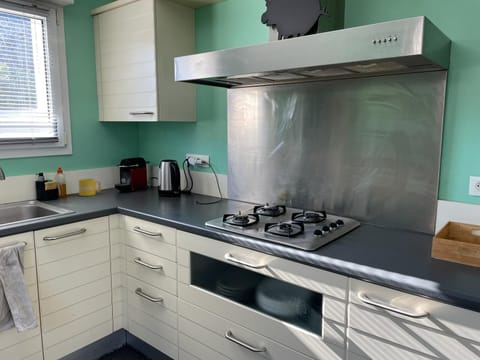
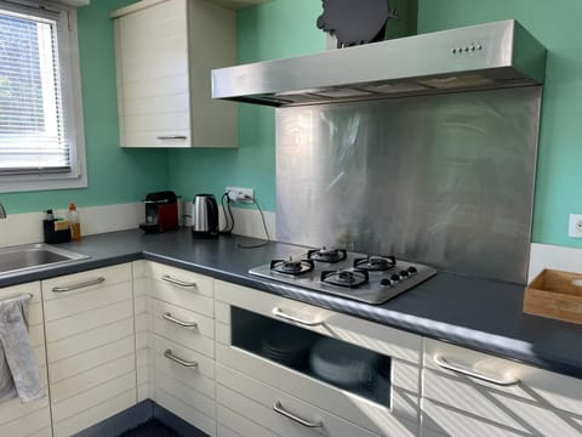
- mug (90, 186)
